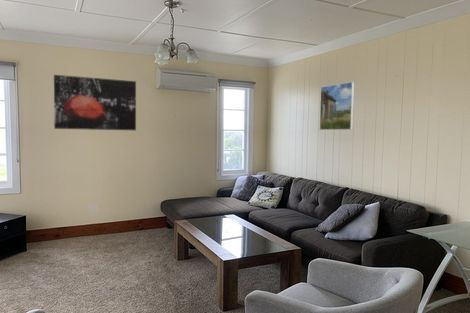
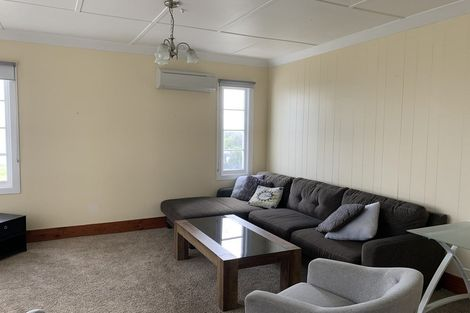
- wall art (96, 104)
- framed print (336, 107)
